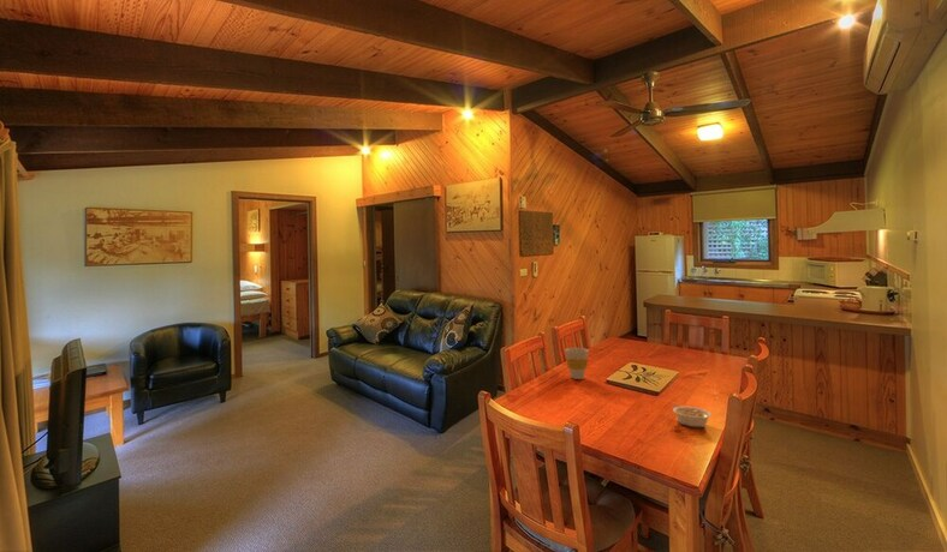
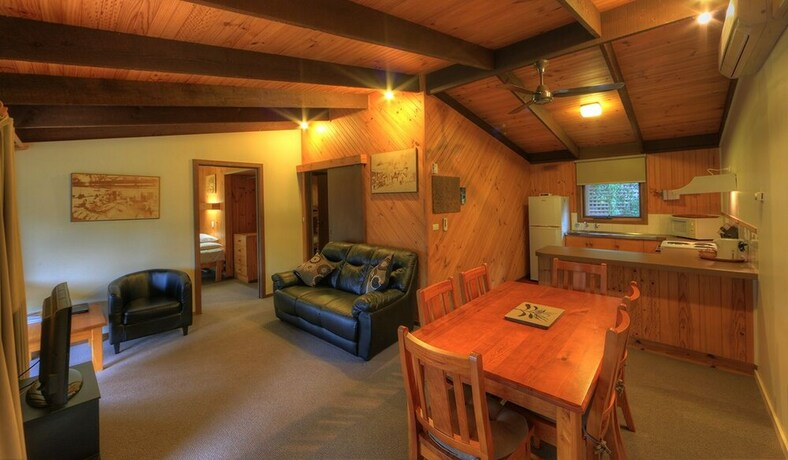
- legume (690, 415)
- cup (577, 364)
